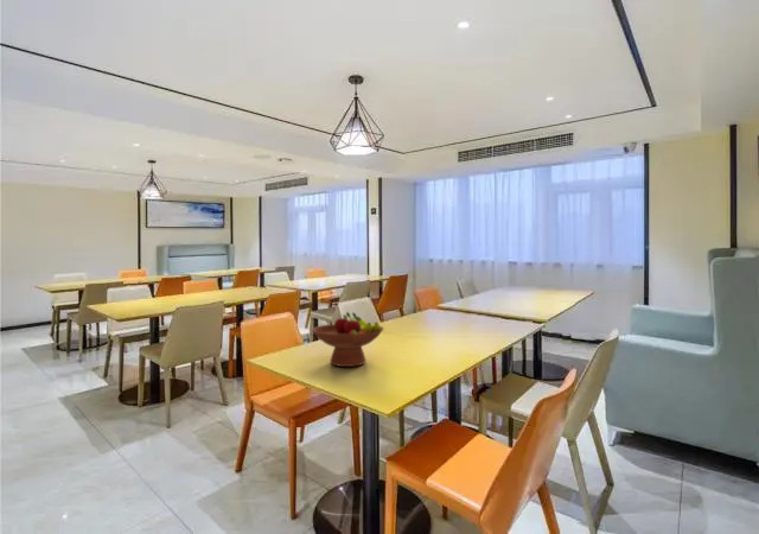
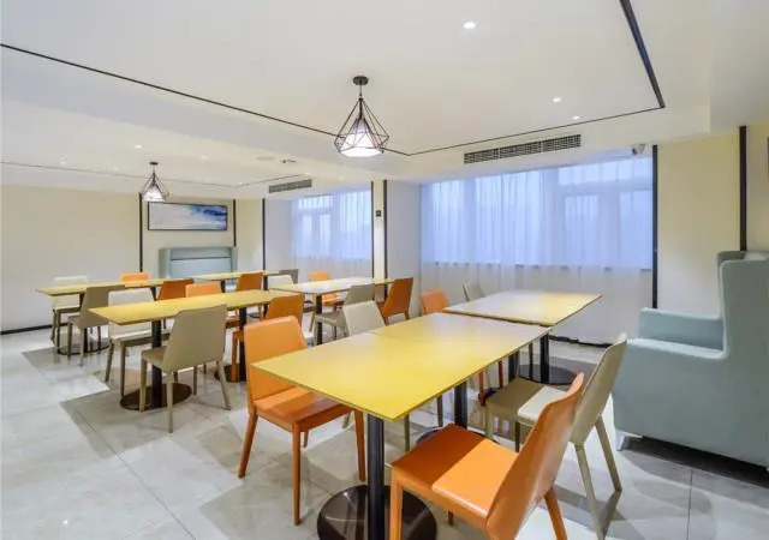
- fruit bowl (347, 338)
